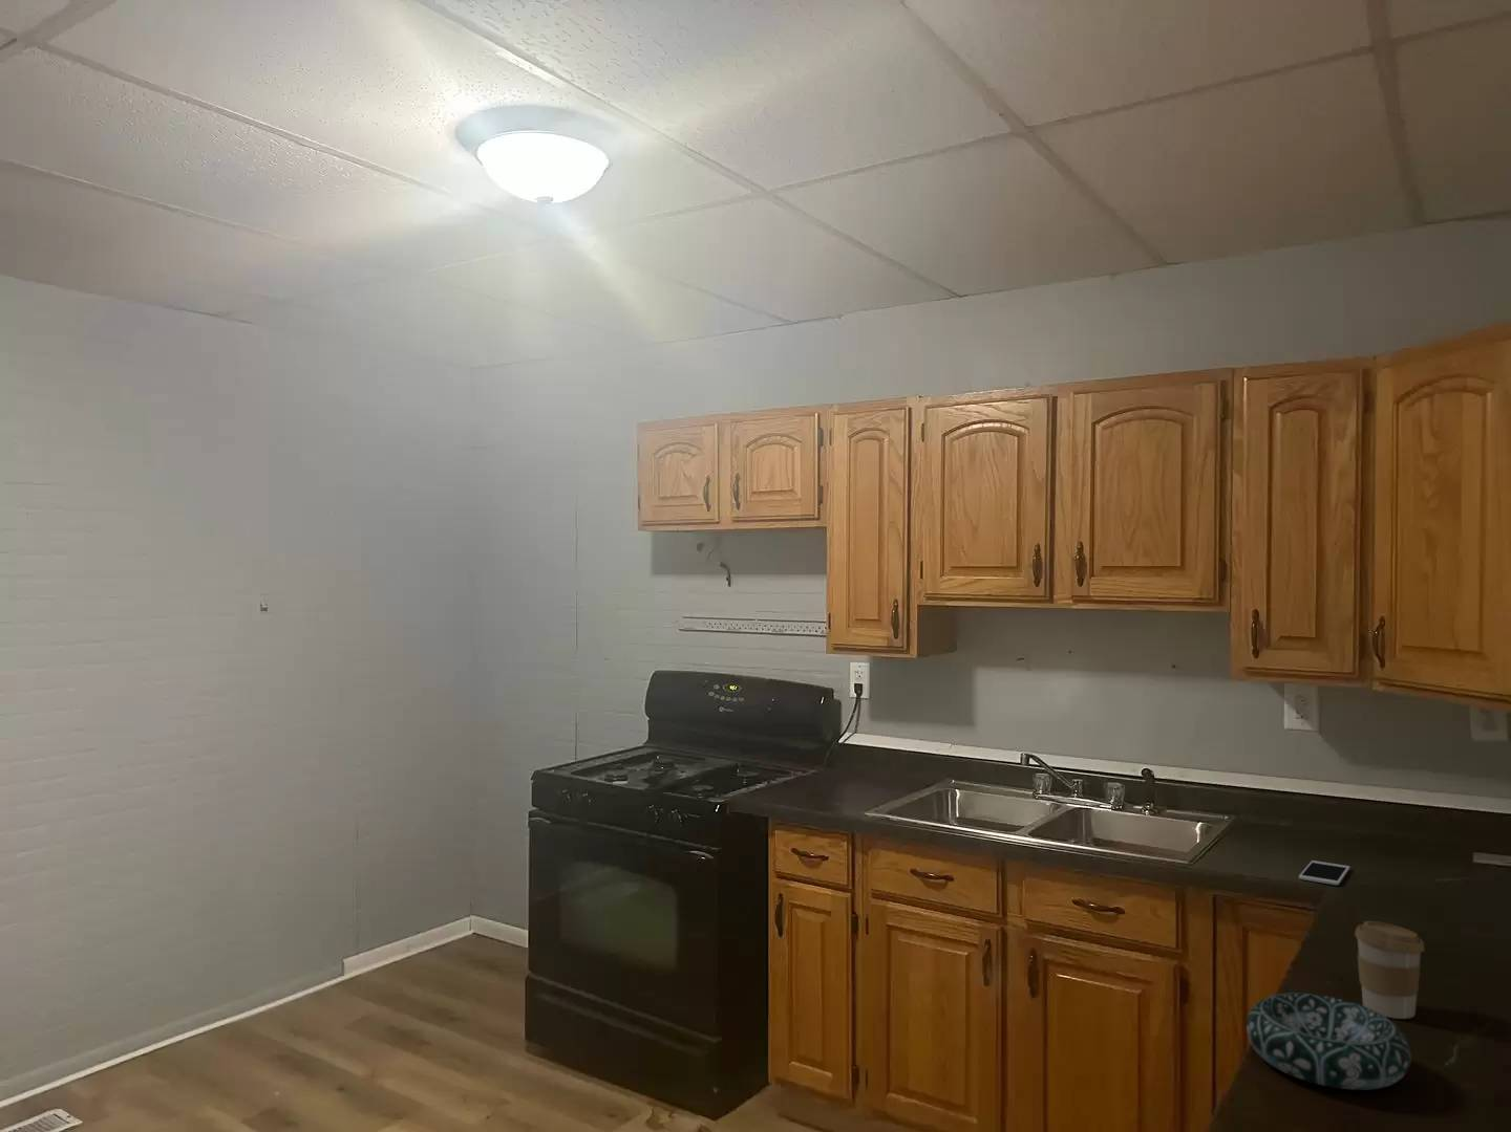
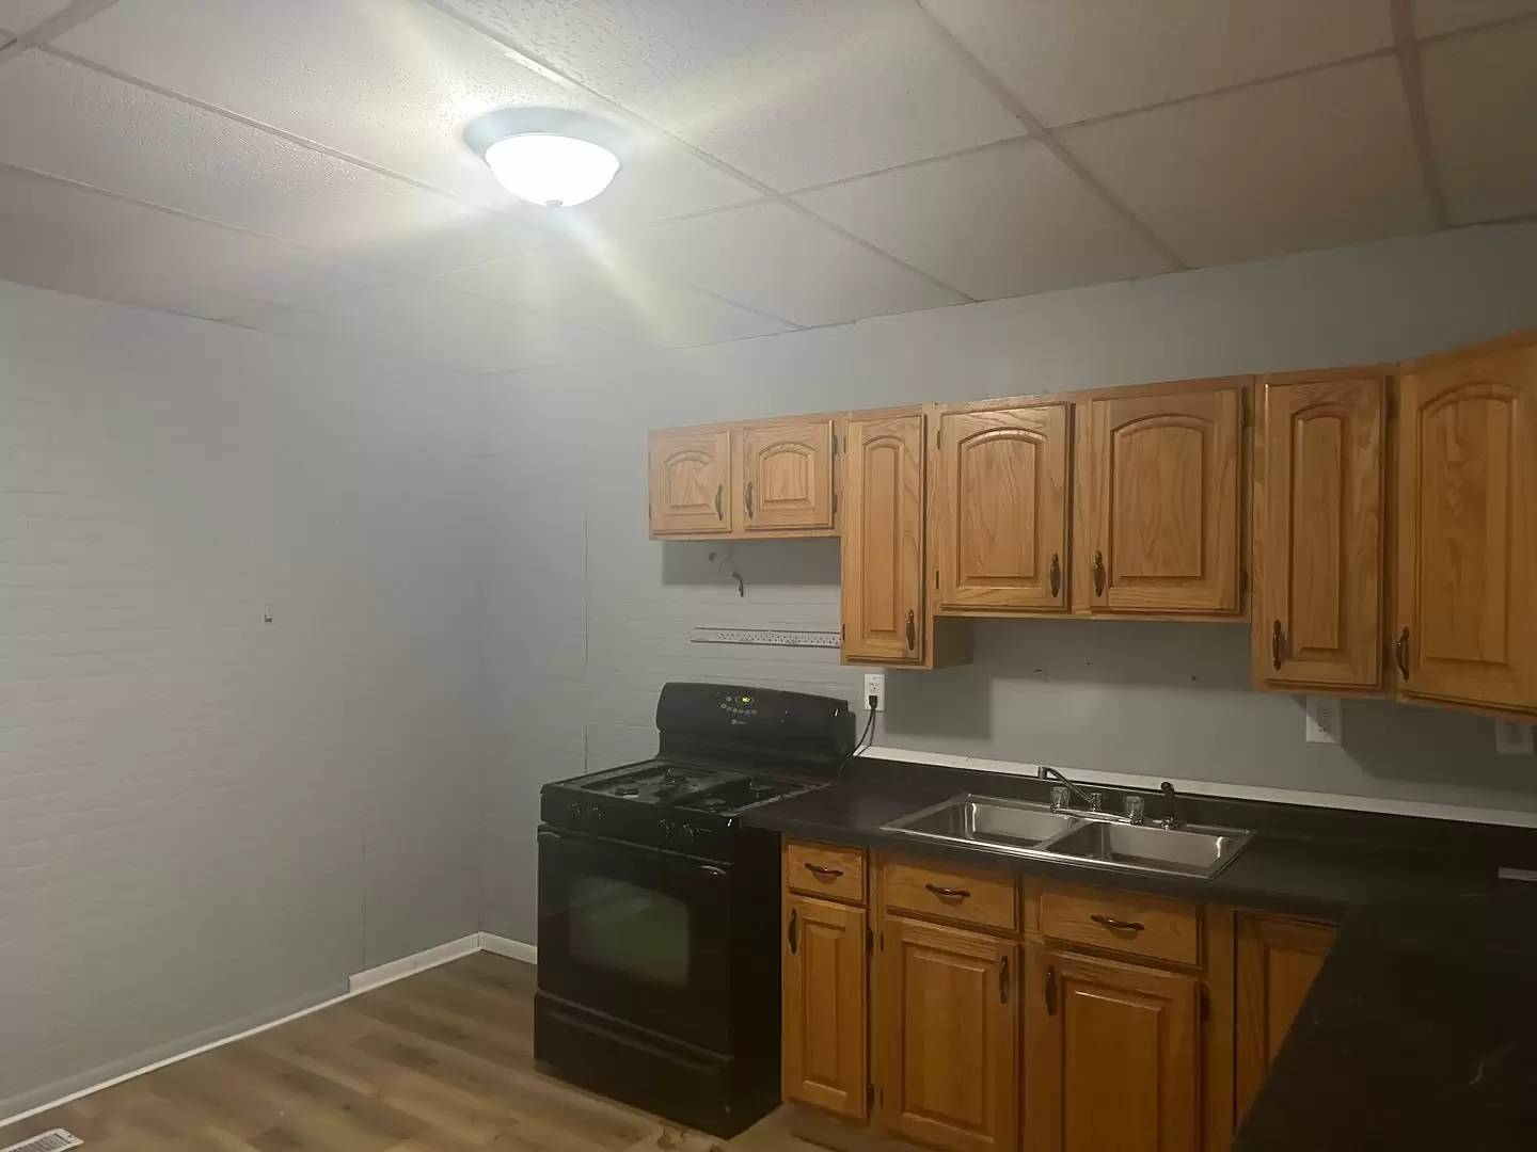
- decorative bowl (1325, 1039)
- cell phone (1324, 872)
- coffee cup (1388, 968)
